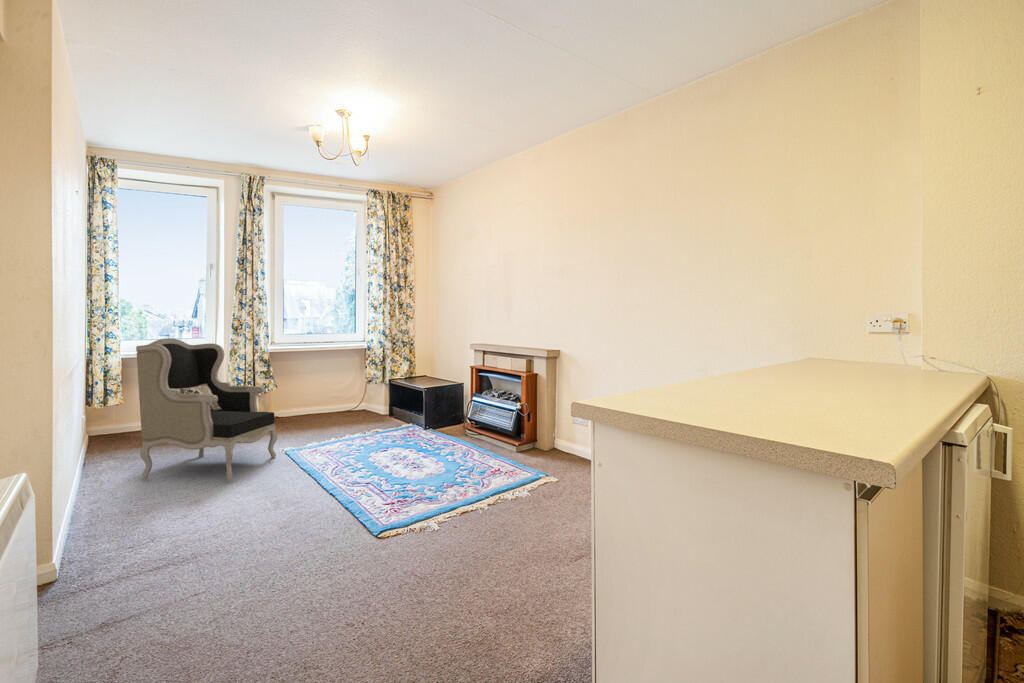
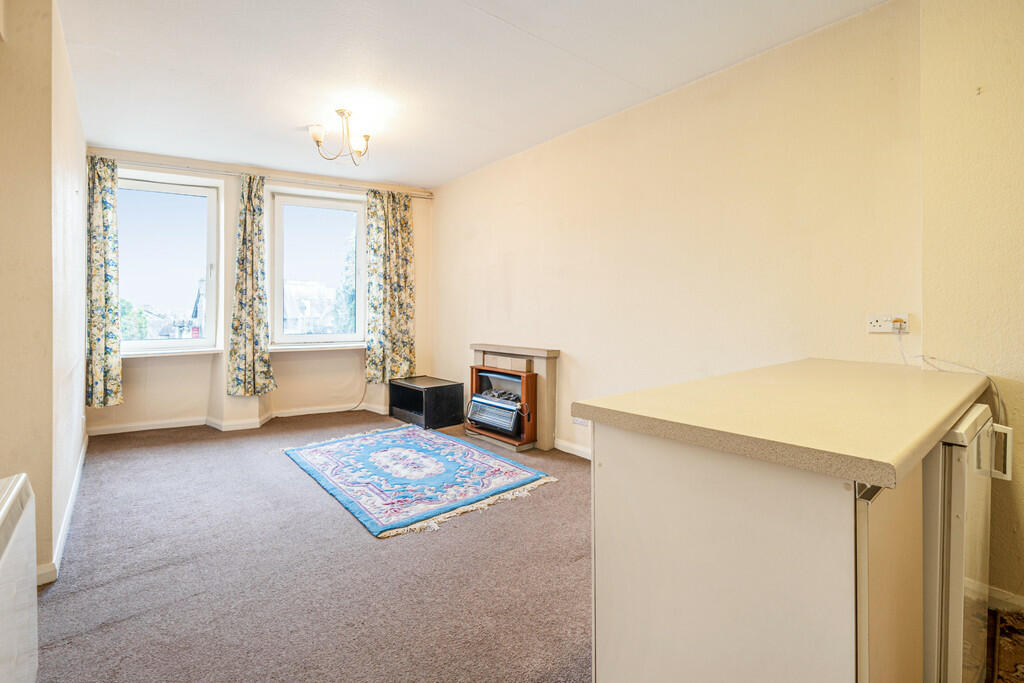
- armchair (211, 403)
